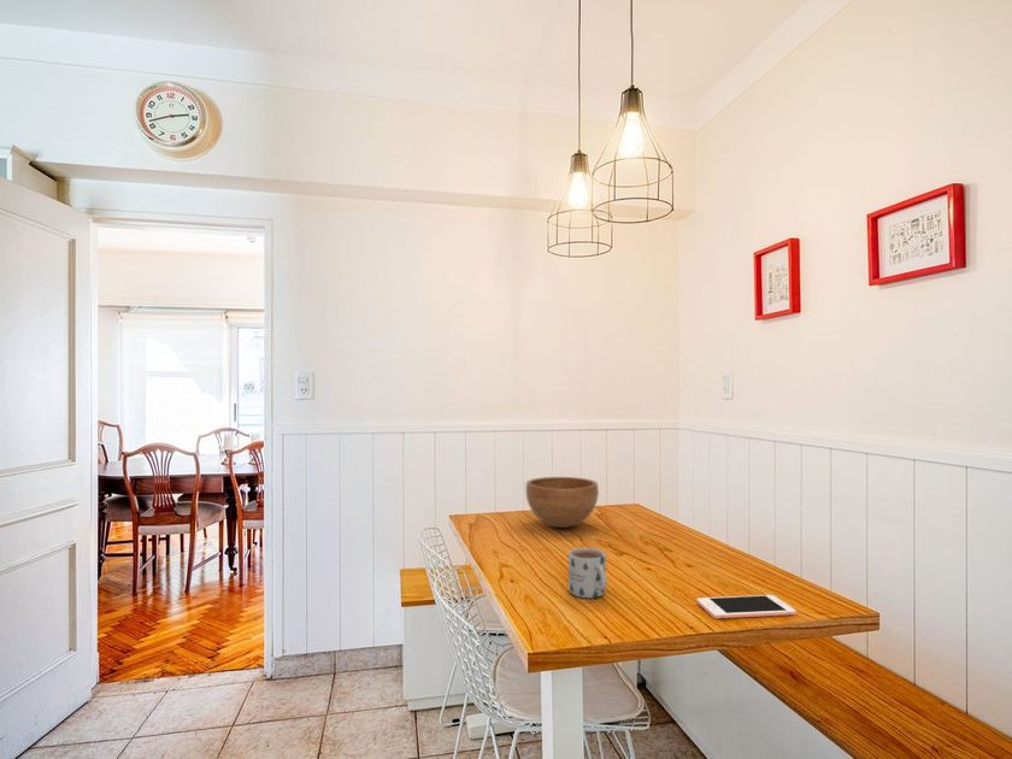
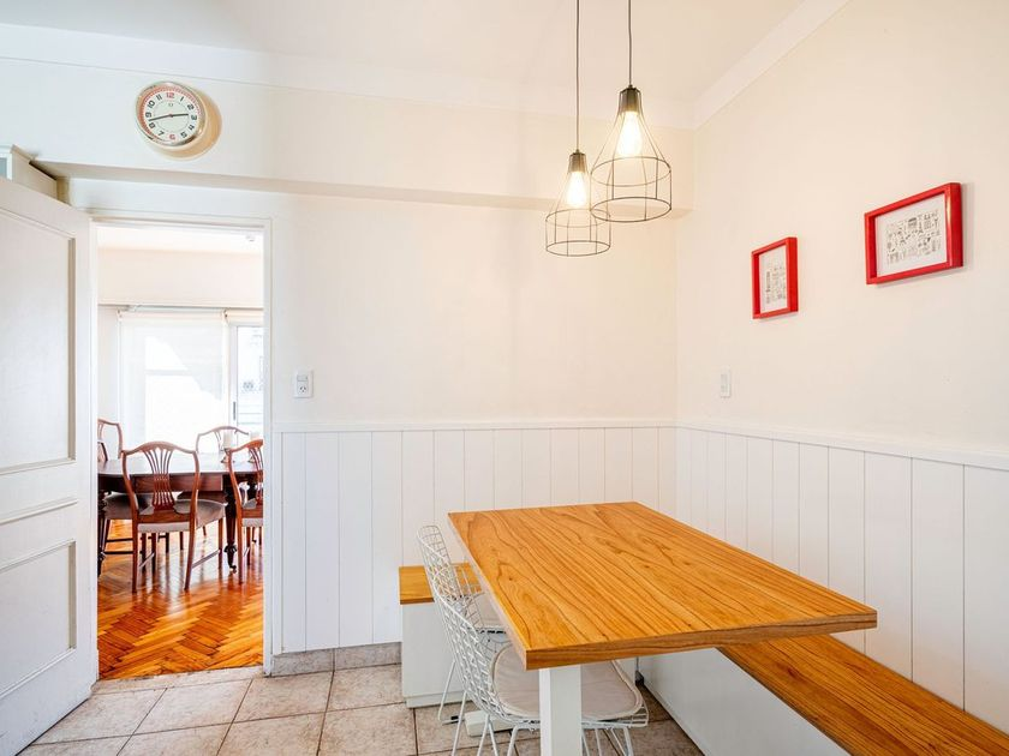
- mug (590, 575)
- cell phone (745, 606)
- bowl (561, 504)
